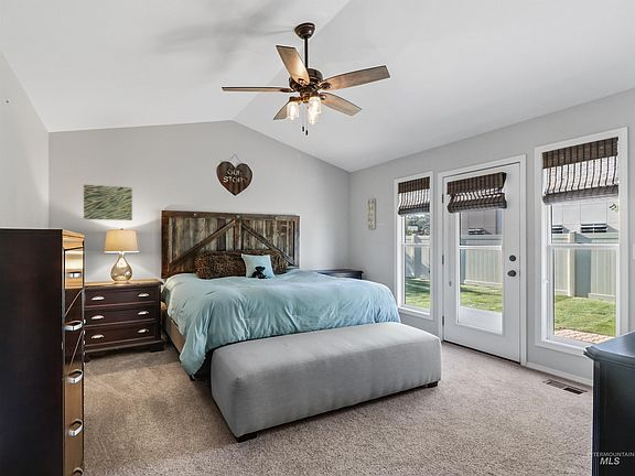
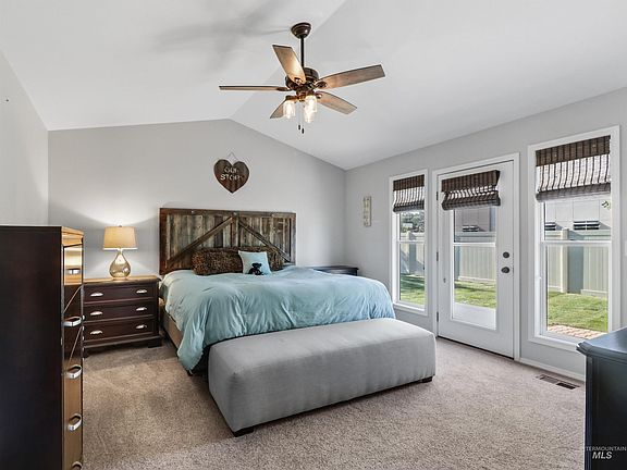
- wall art (108, 203)
